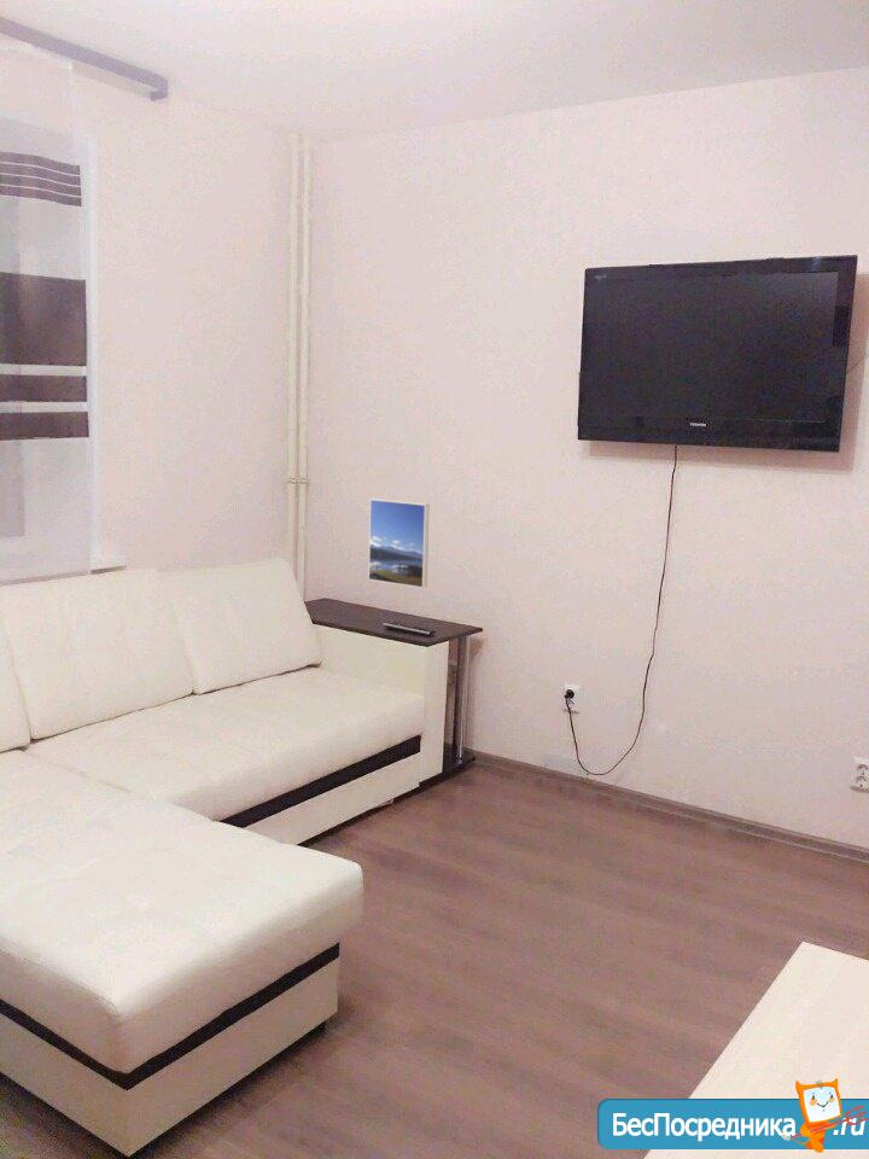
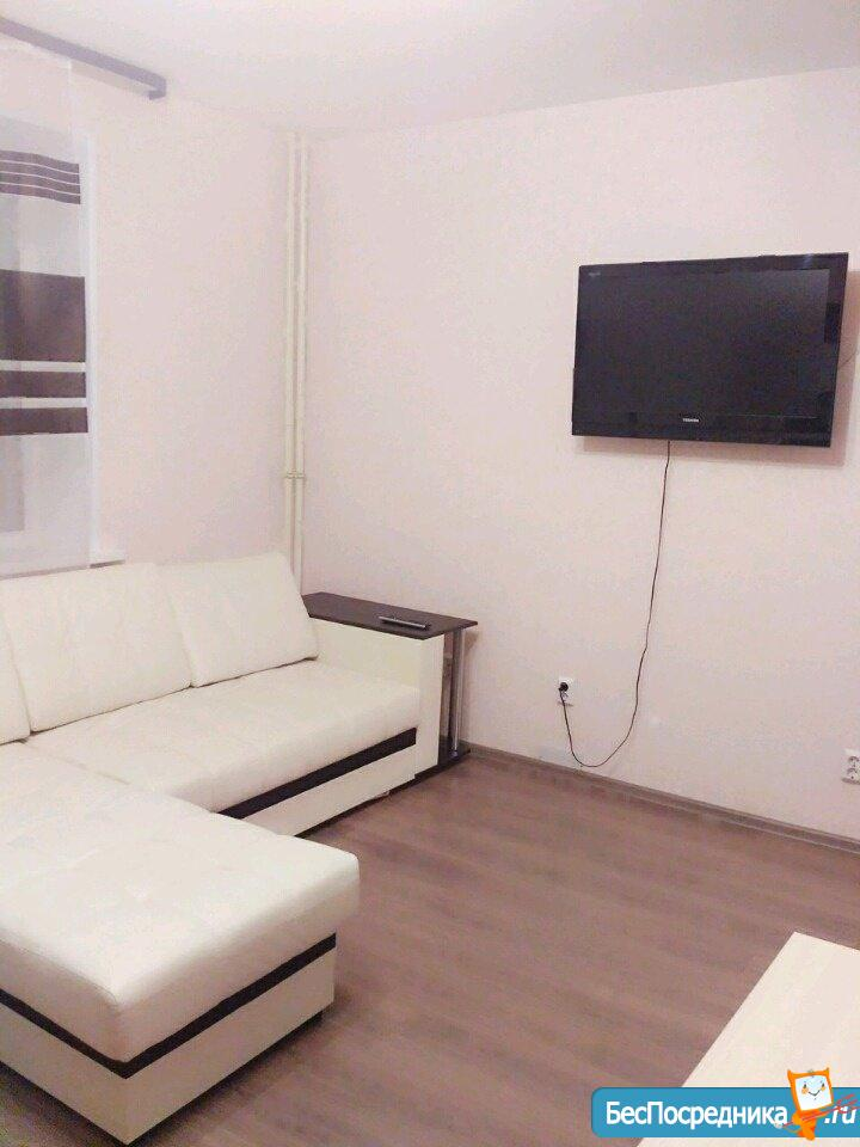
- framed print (397, 542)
